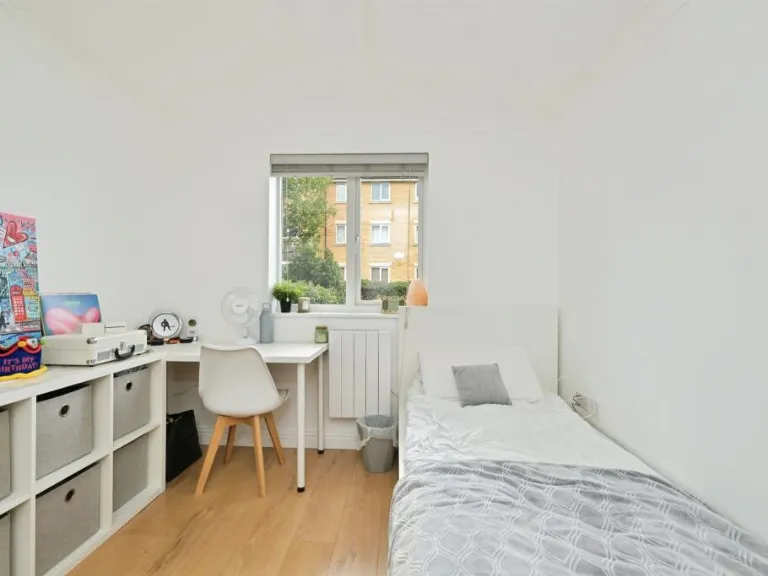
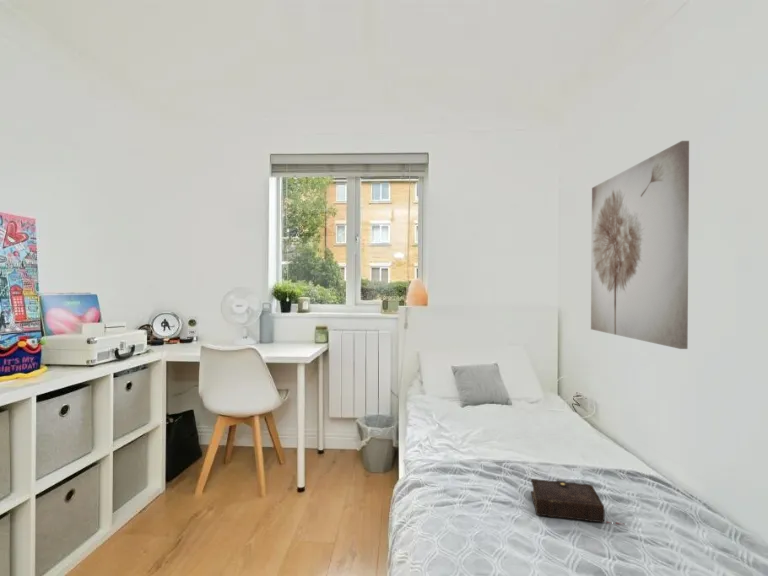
+ book (576, 500)
+ wall art (630, 253)
